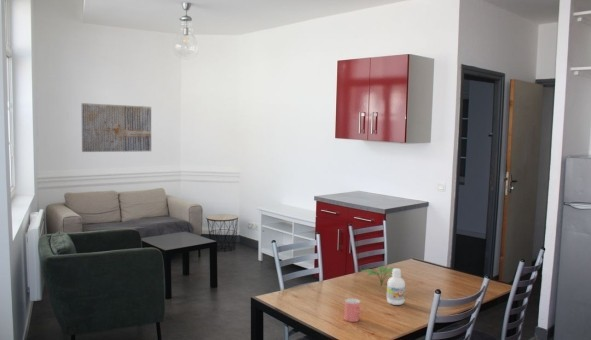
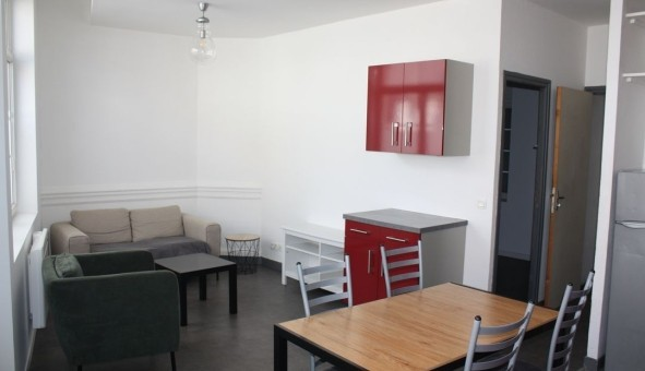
- plant (381, 277)
- wall art (118, 128)
- bottle (396, 286)
- cup (354, 310)
